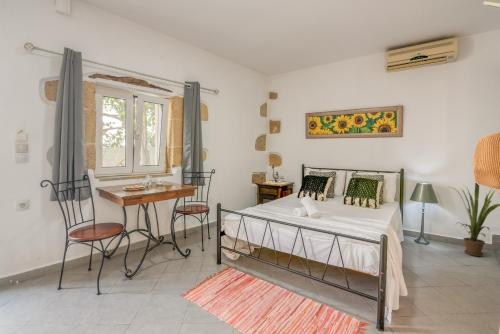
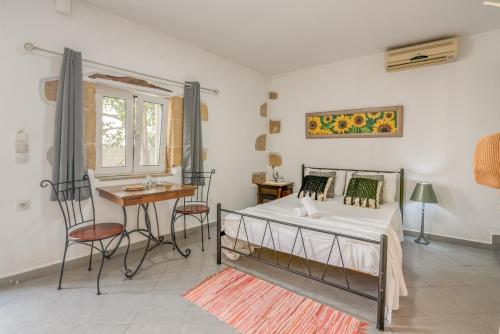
- house plant (472, 215)
